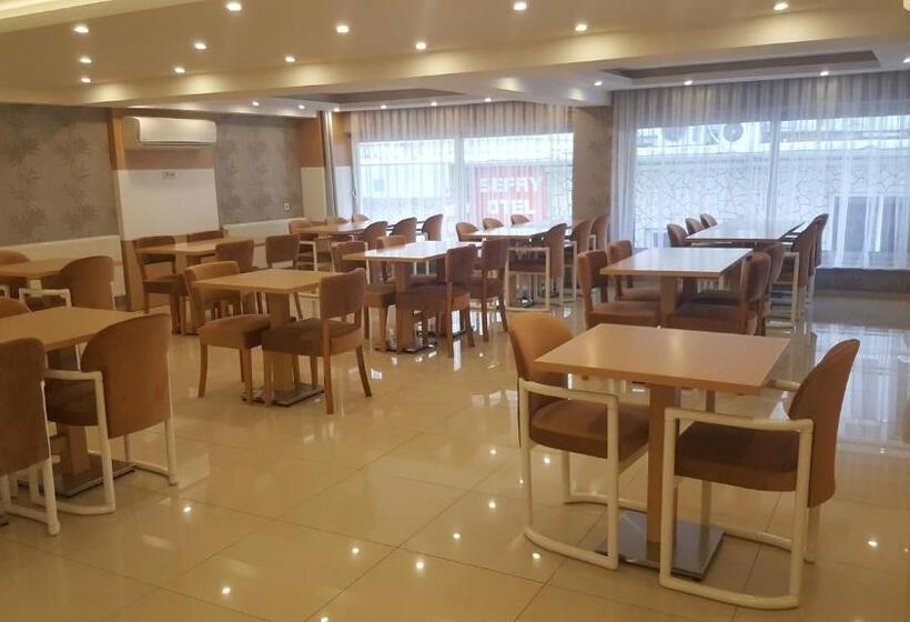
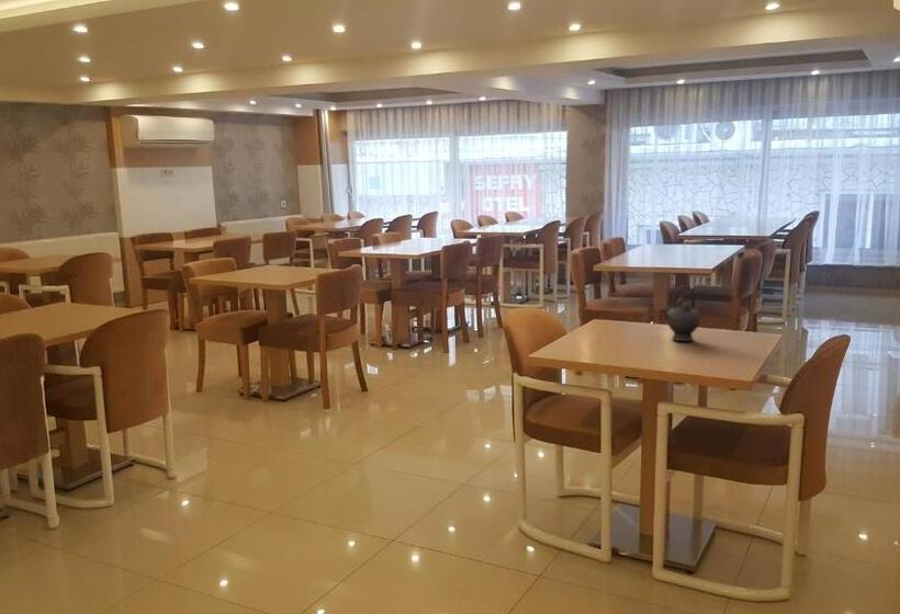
+ teapot (679, 312)
